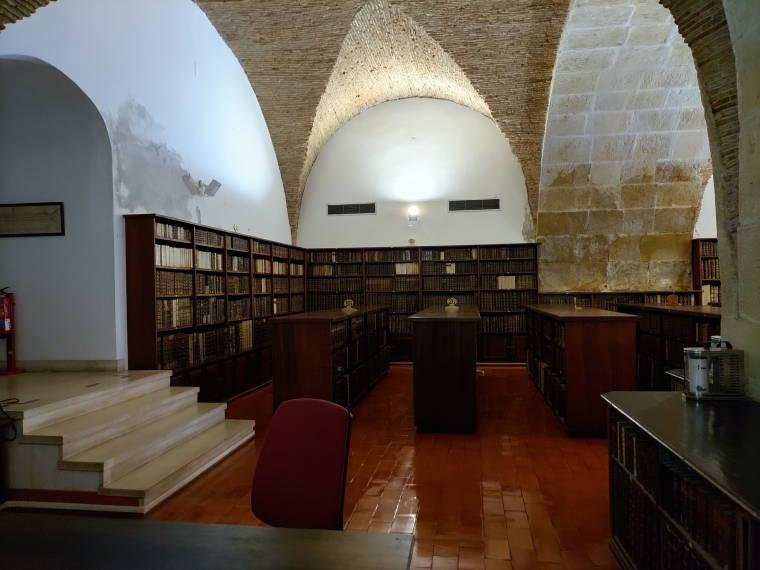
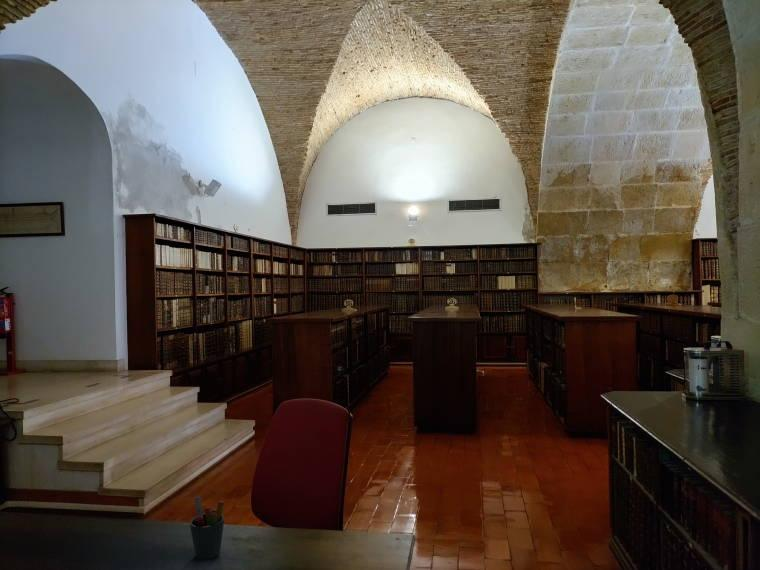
+ pen holder (207, 527)
